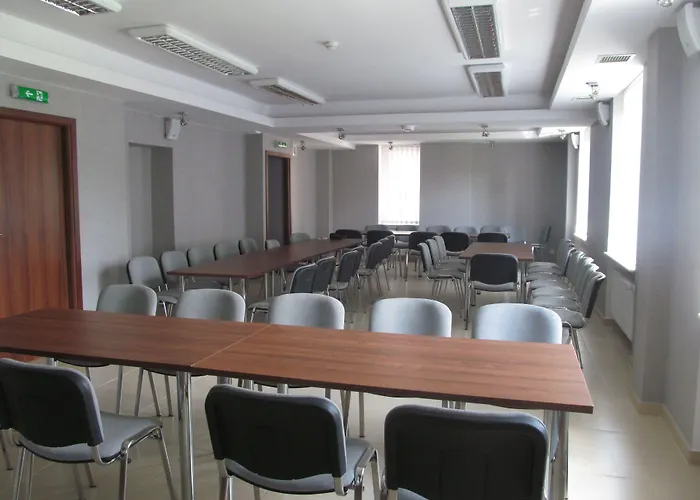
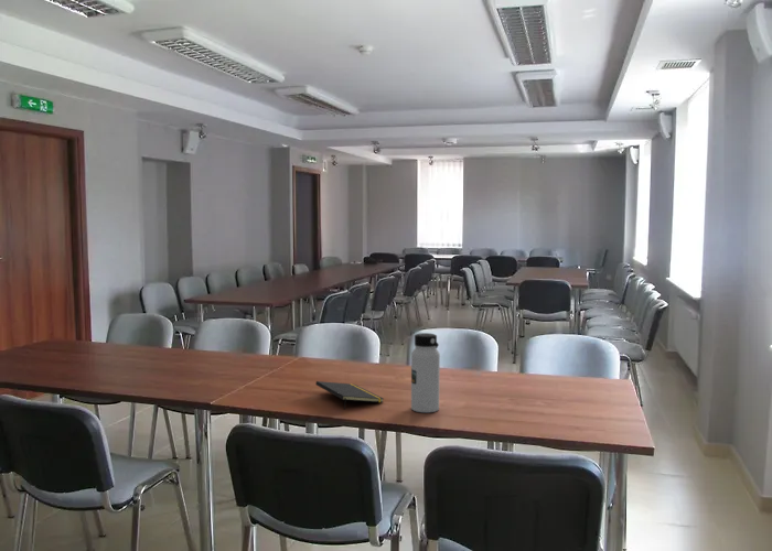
+ notepad (349, 391)
+ water bottle (425, 371)
